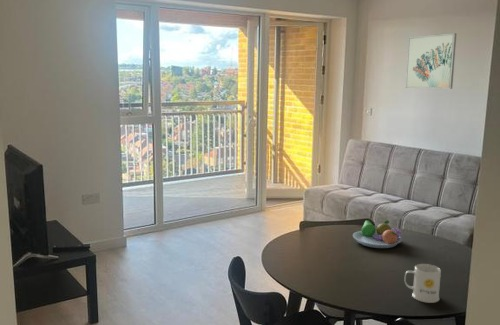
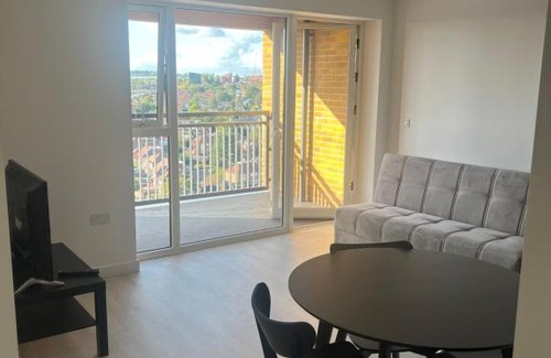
- wall art (429, 62)
- fruit bowl (377, 232)
- mug (422, 282)
